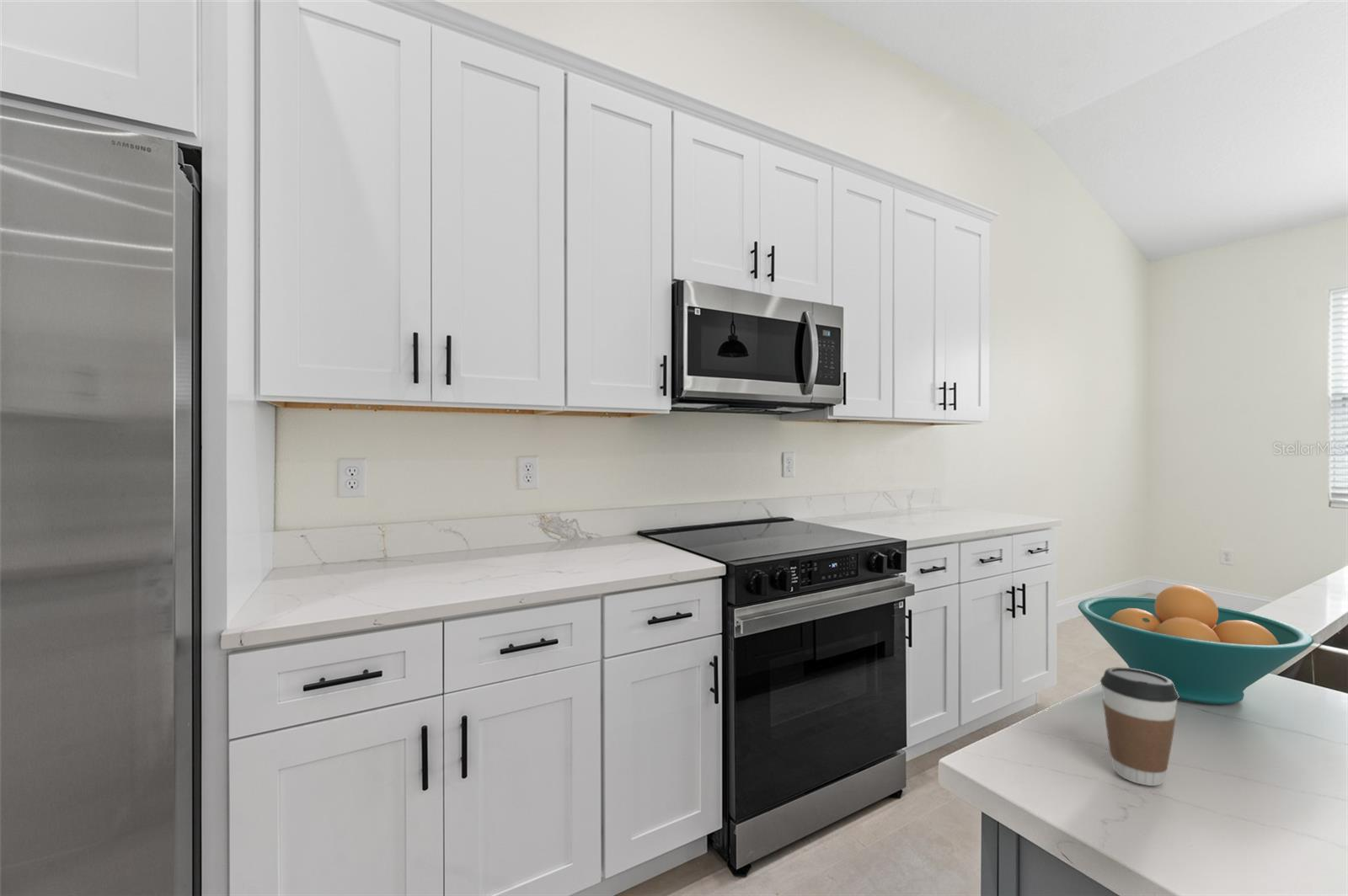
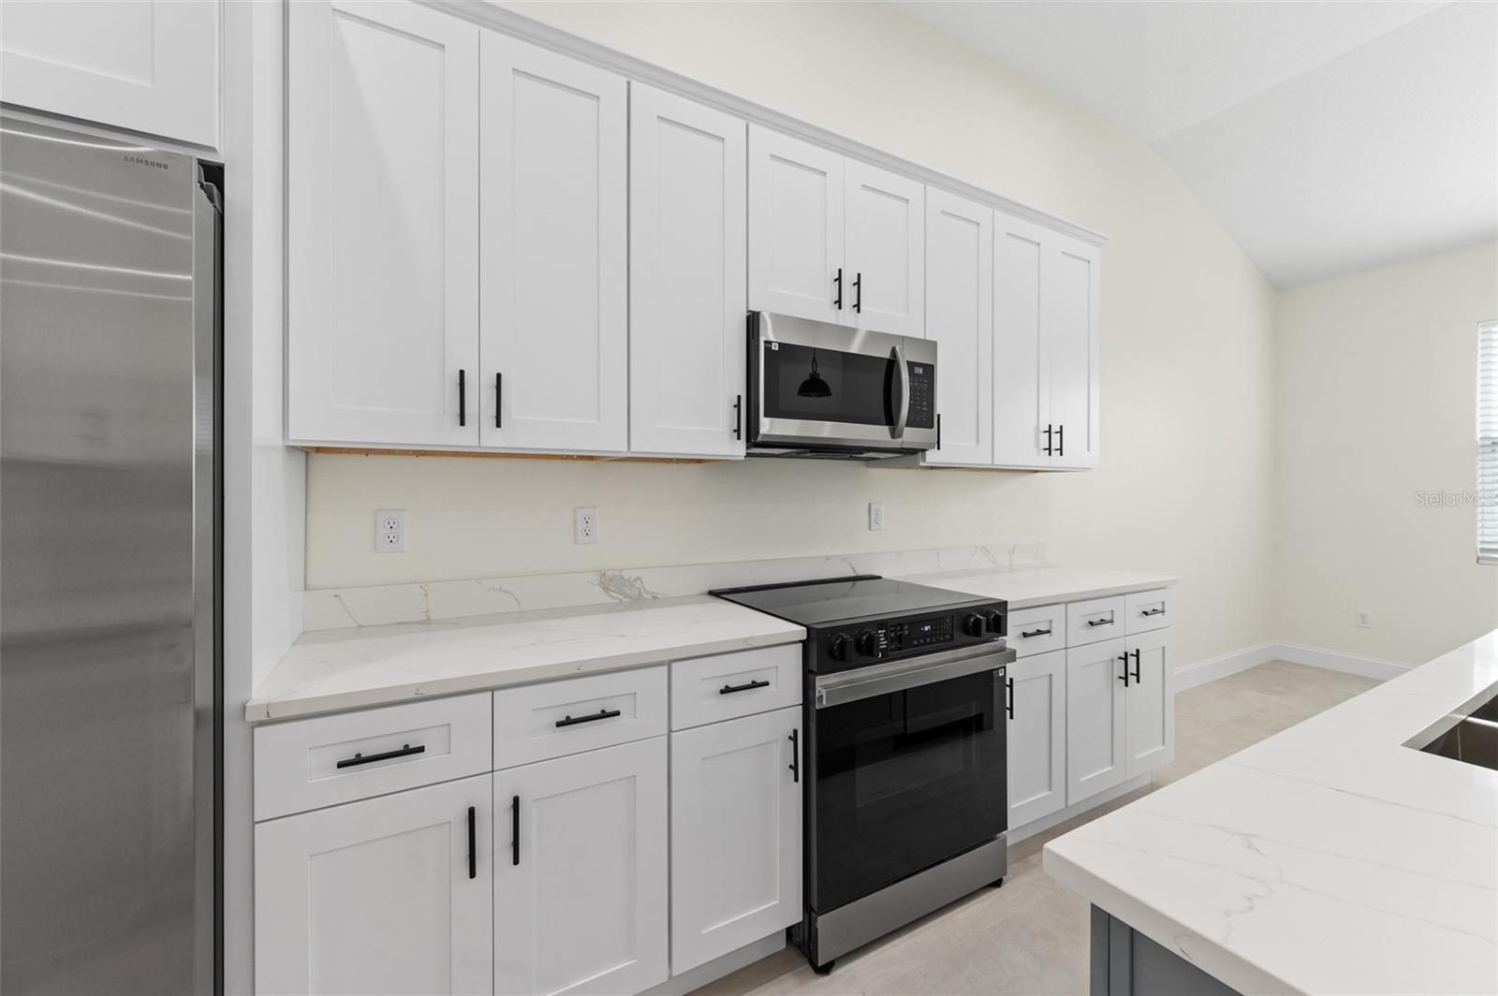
- fruit bowl (1184, 637)
- coffee cup (1137, 724)
